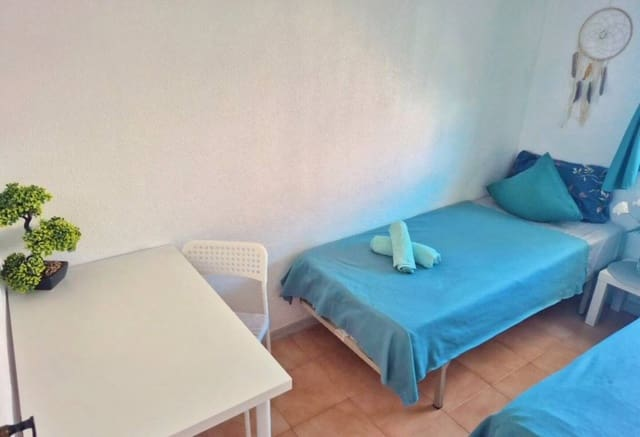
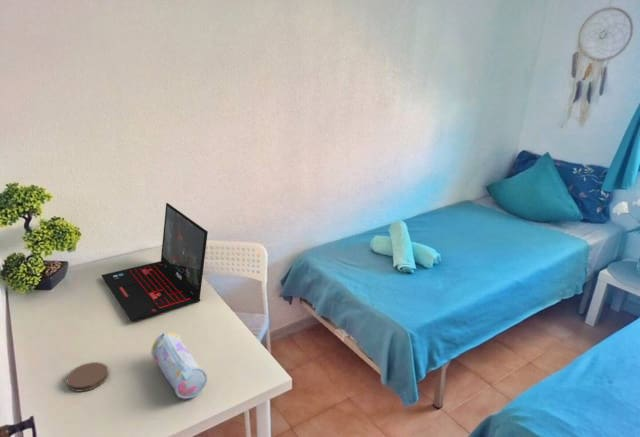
+ laptop (151, 263)
+ pencil case (178, 363)
+ coaster (87, 376)
